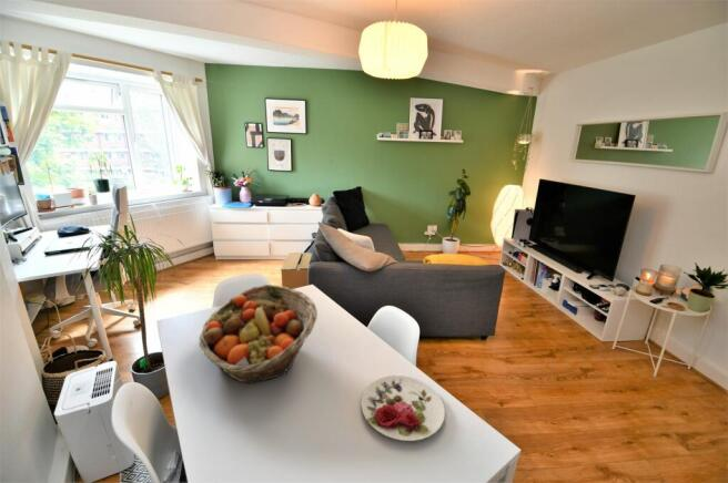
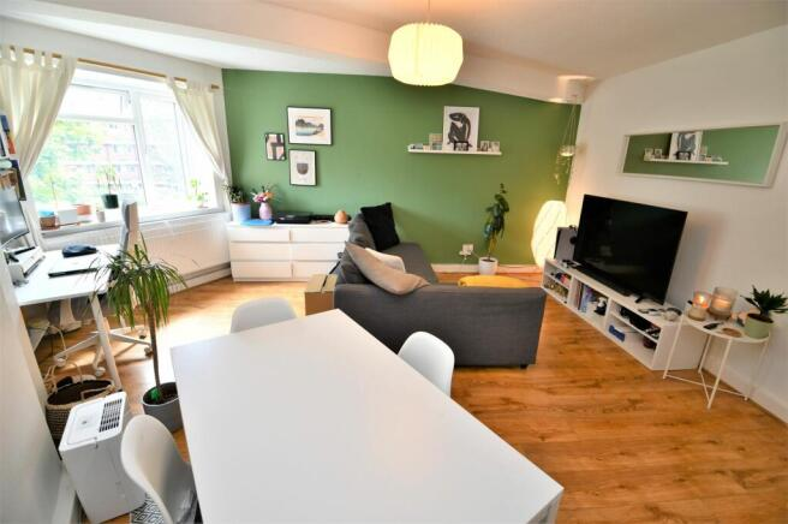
- plate (402, 403)
- fruit basket (260, 329)
